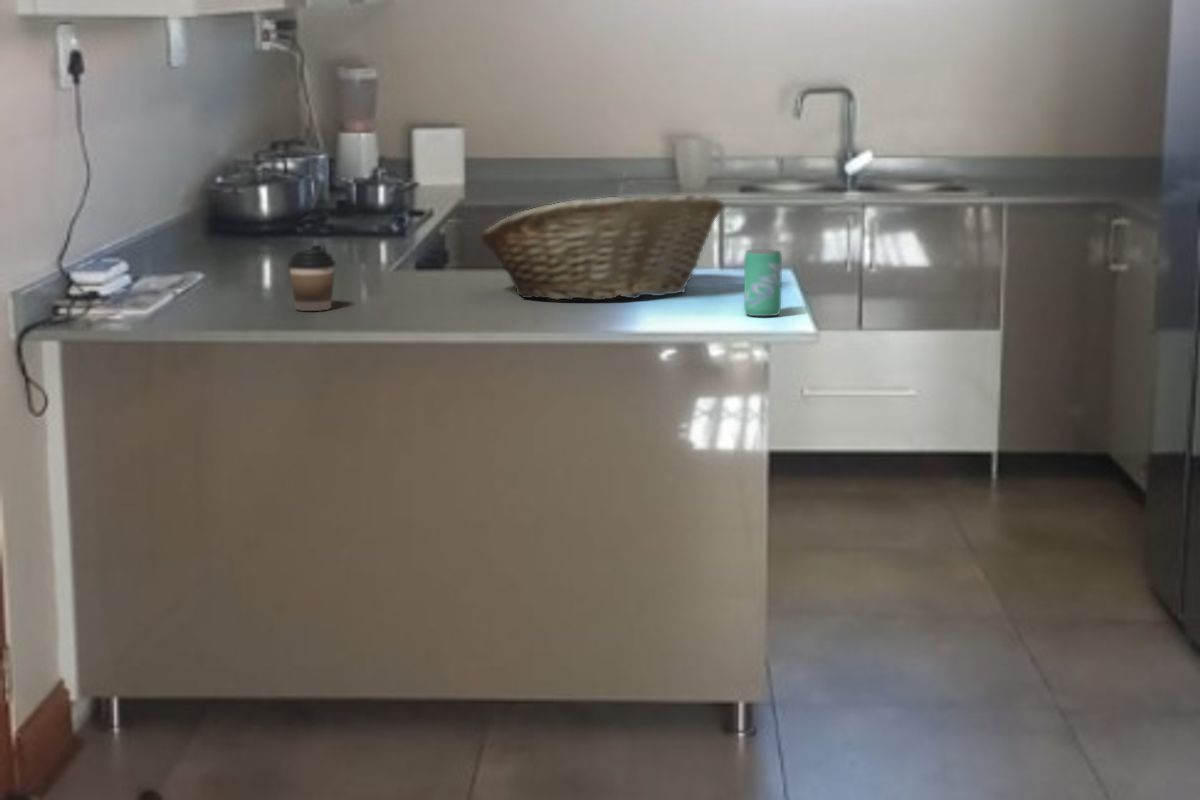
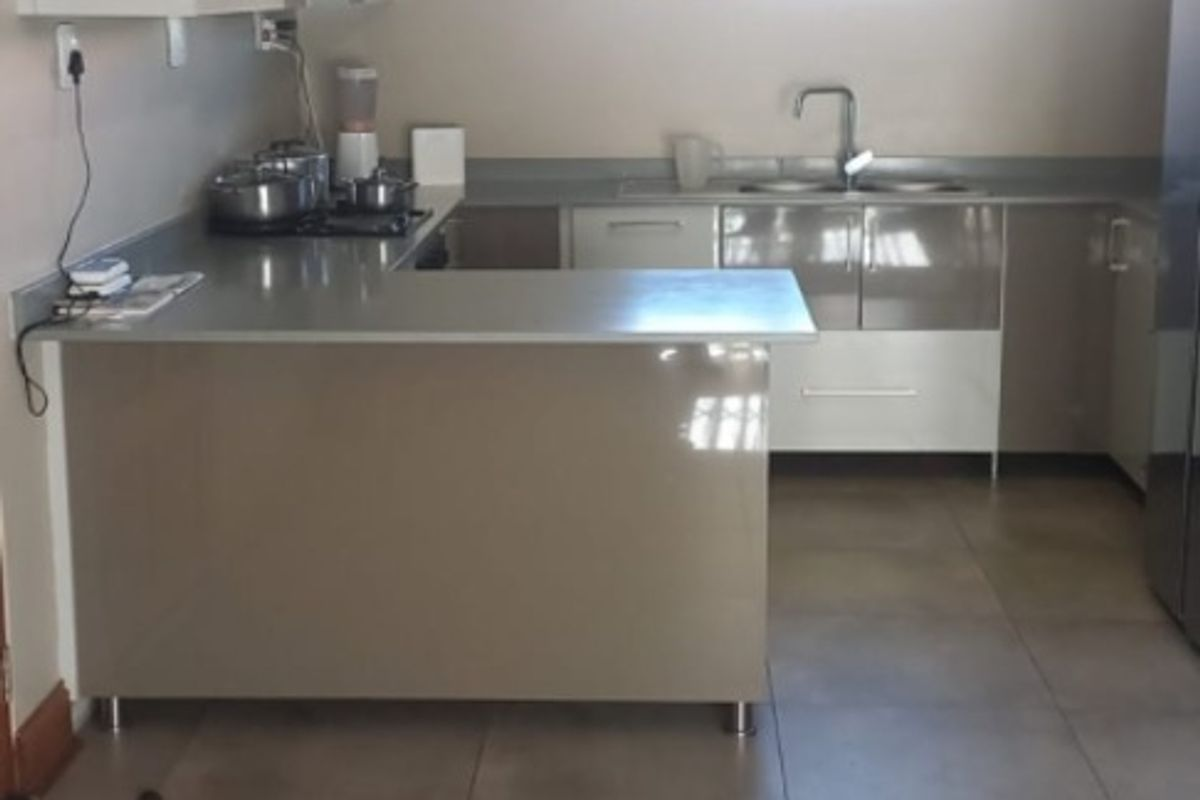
- beverage can (762, 282)
- fruit basket (604, 242)
- coffee cup (312, 277)
